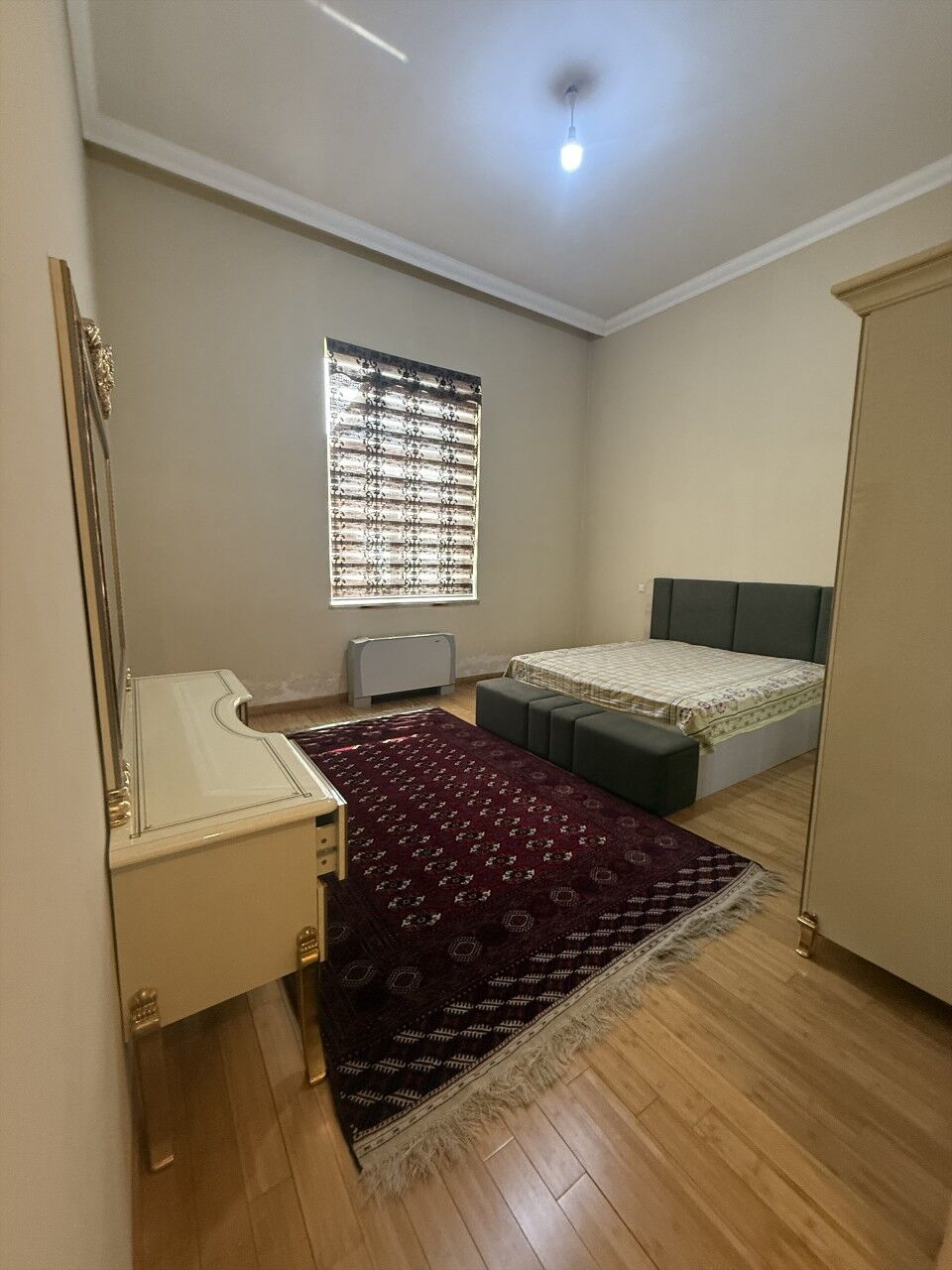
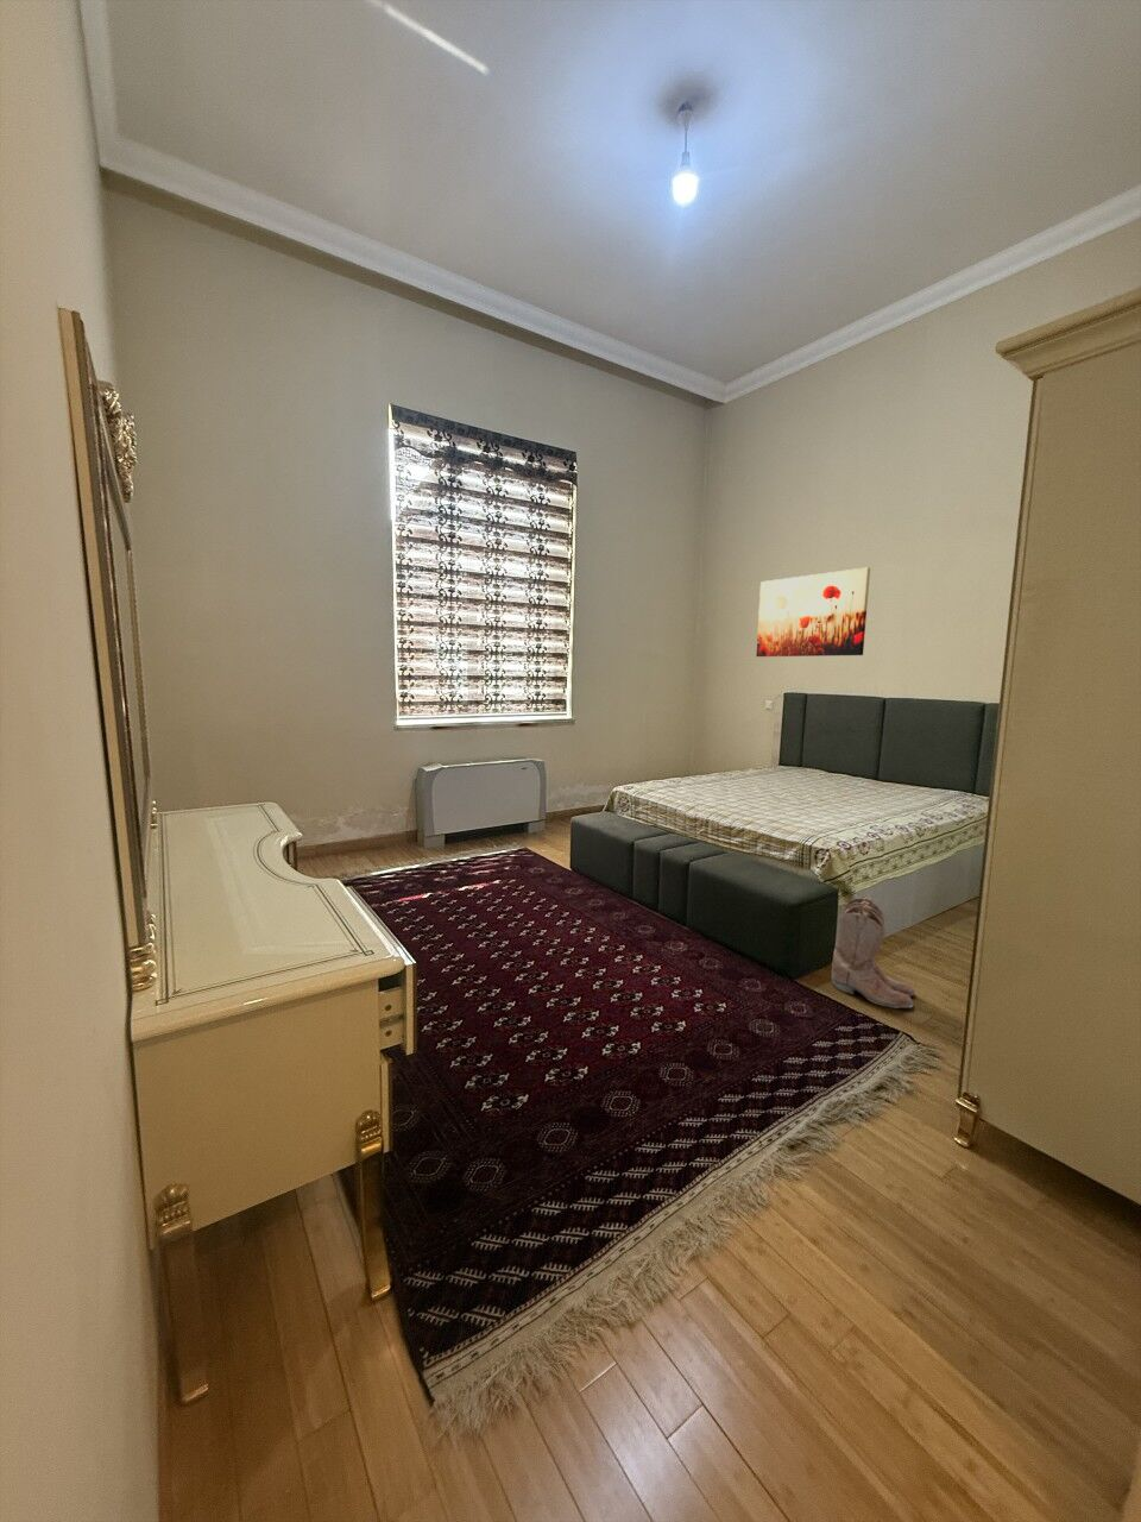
+ boots (876, 948)
+ wall art (808, 616)
